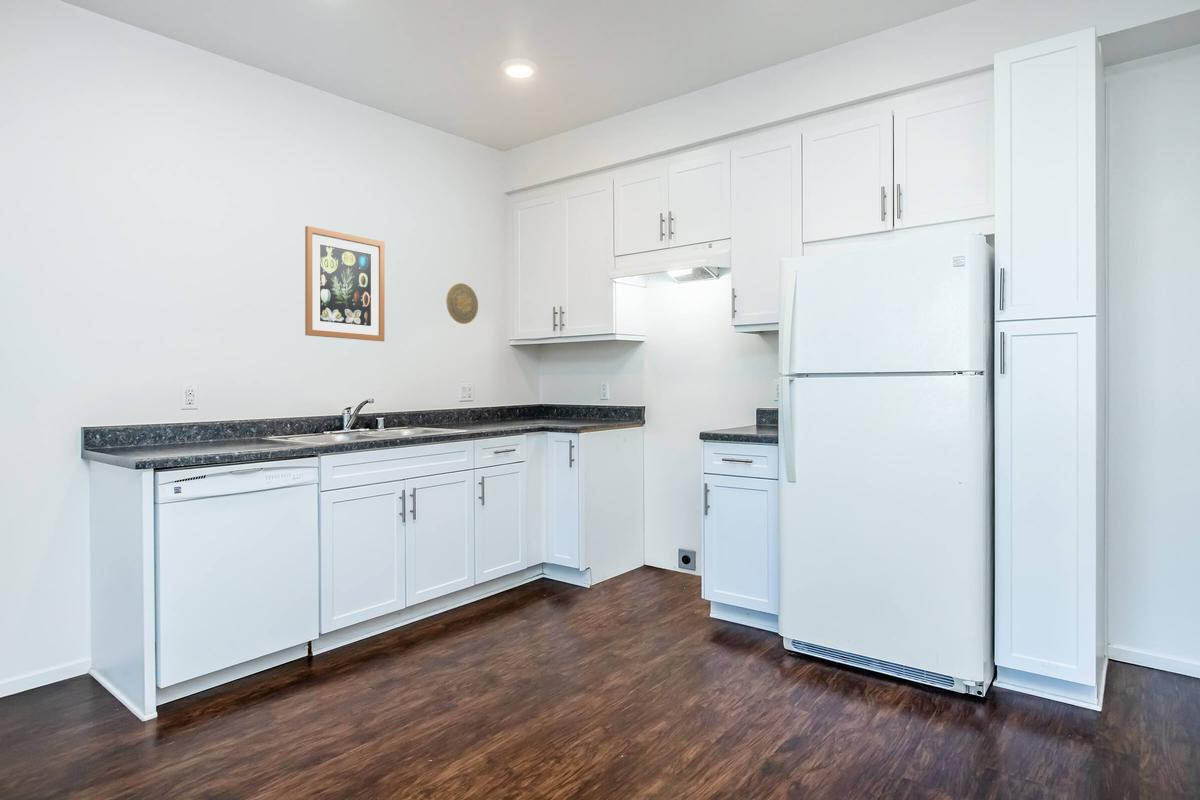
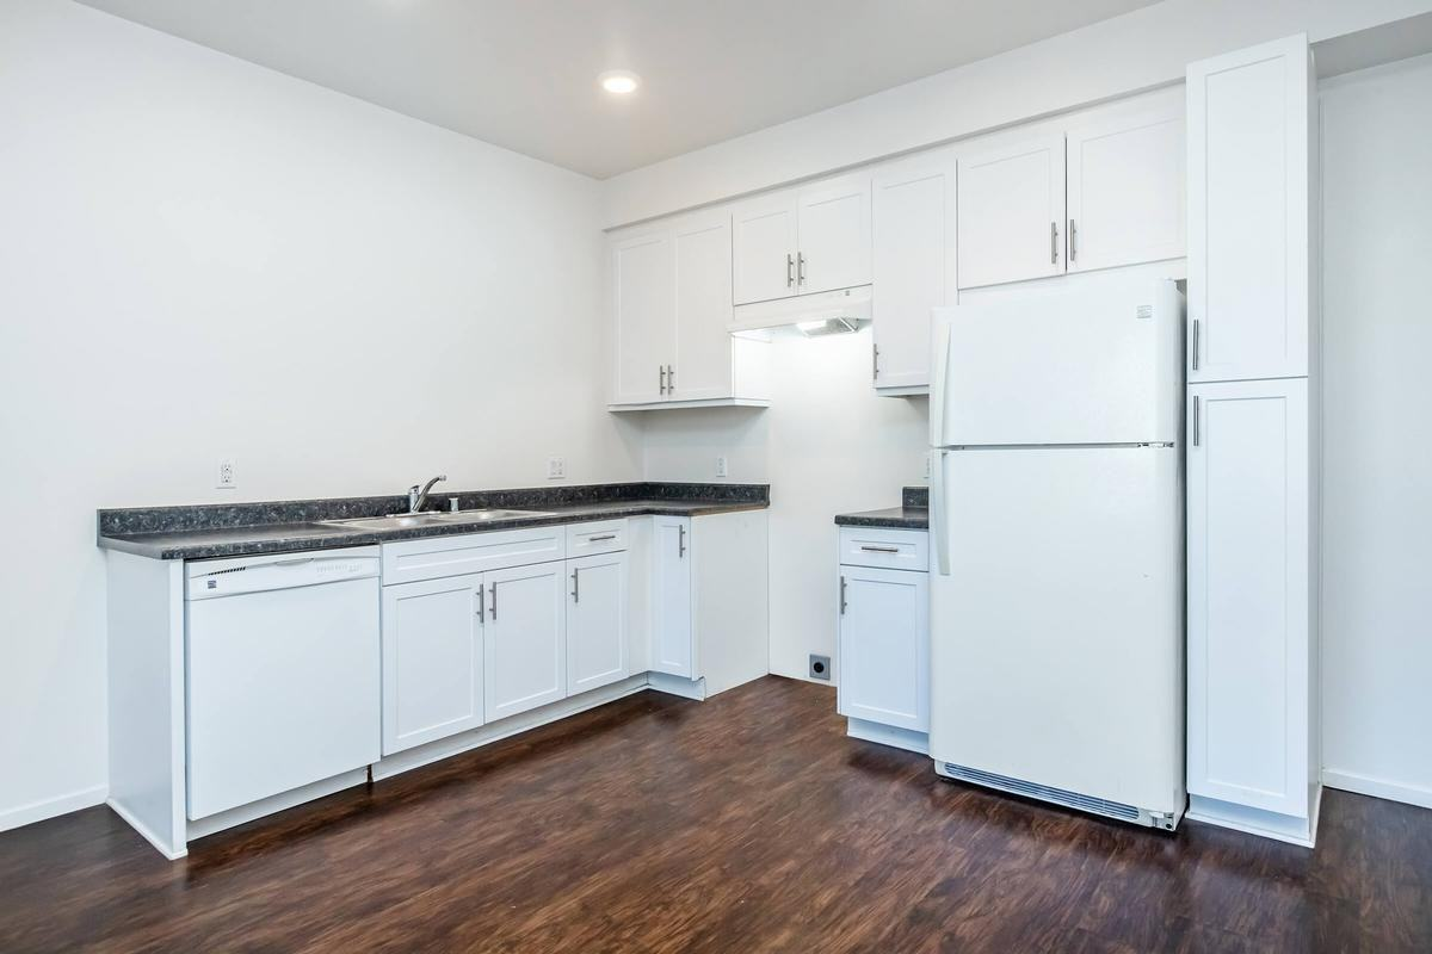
- wall art (346, 286)
- decorative plate (463, 303)
